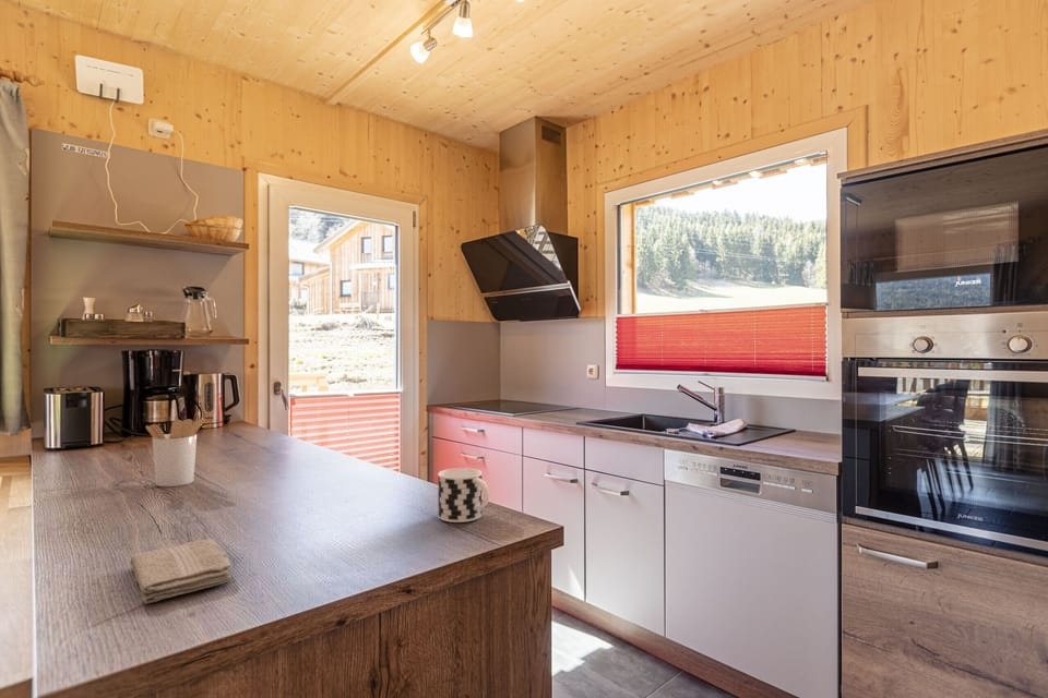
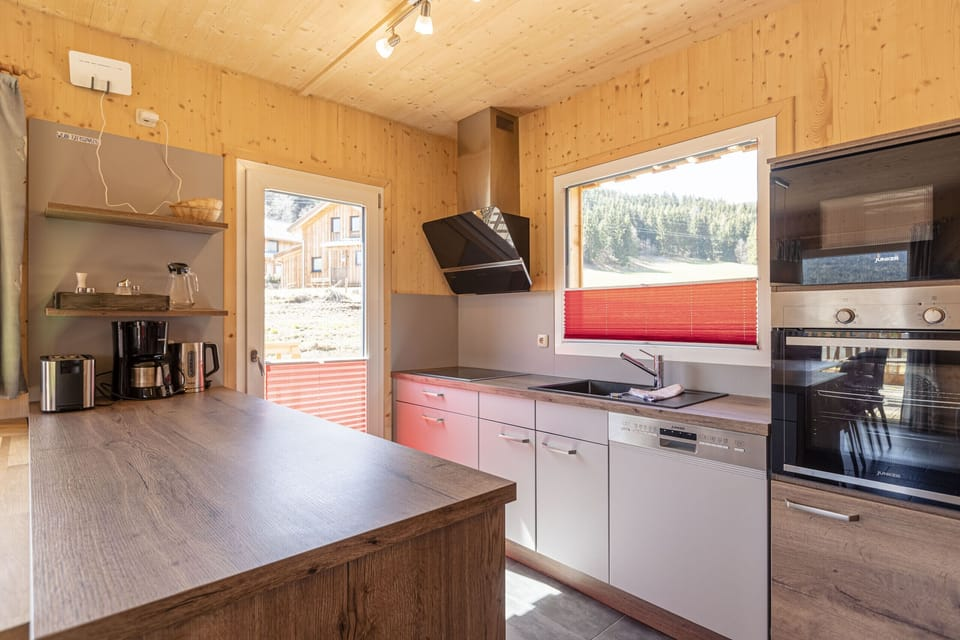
- washcloth (180, 565)
- utensil holder (179, 448)
- cup (465, 495)
